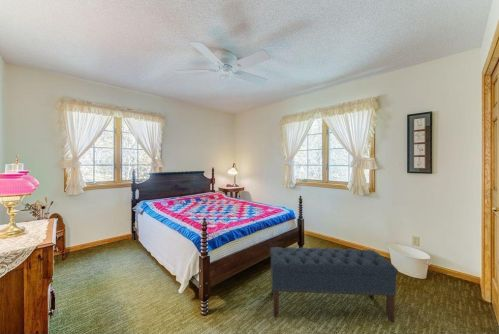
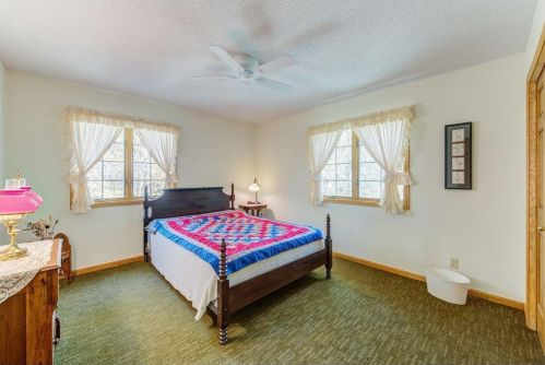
- bench (326, 279)
